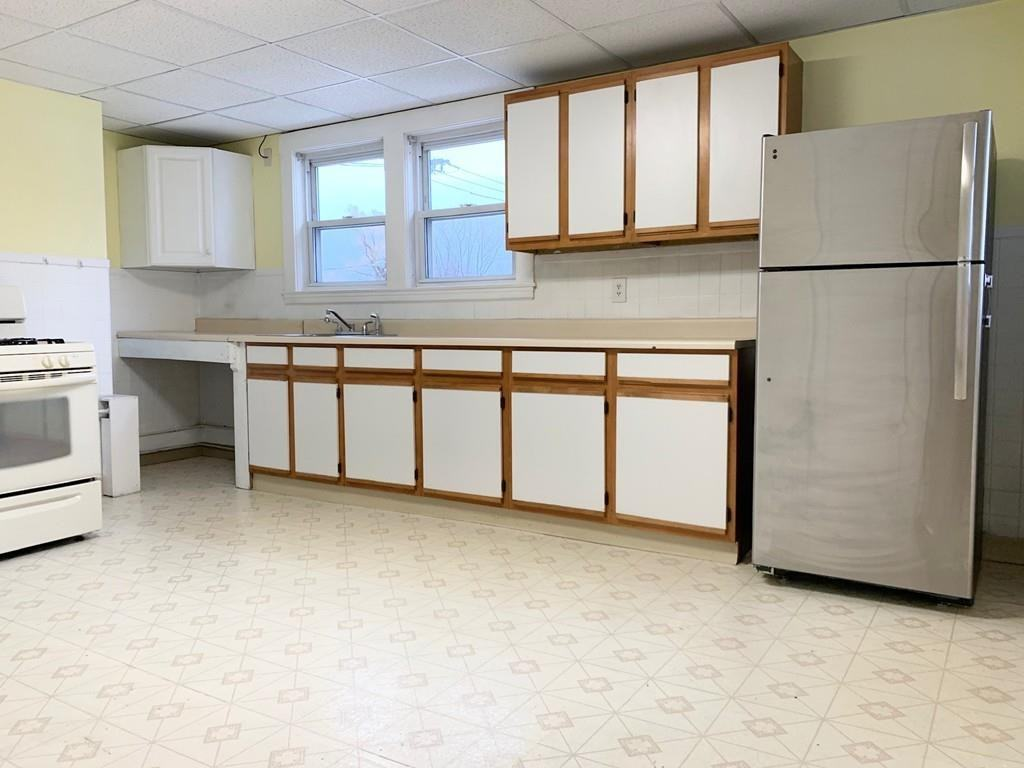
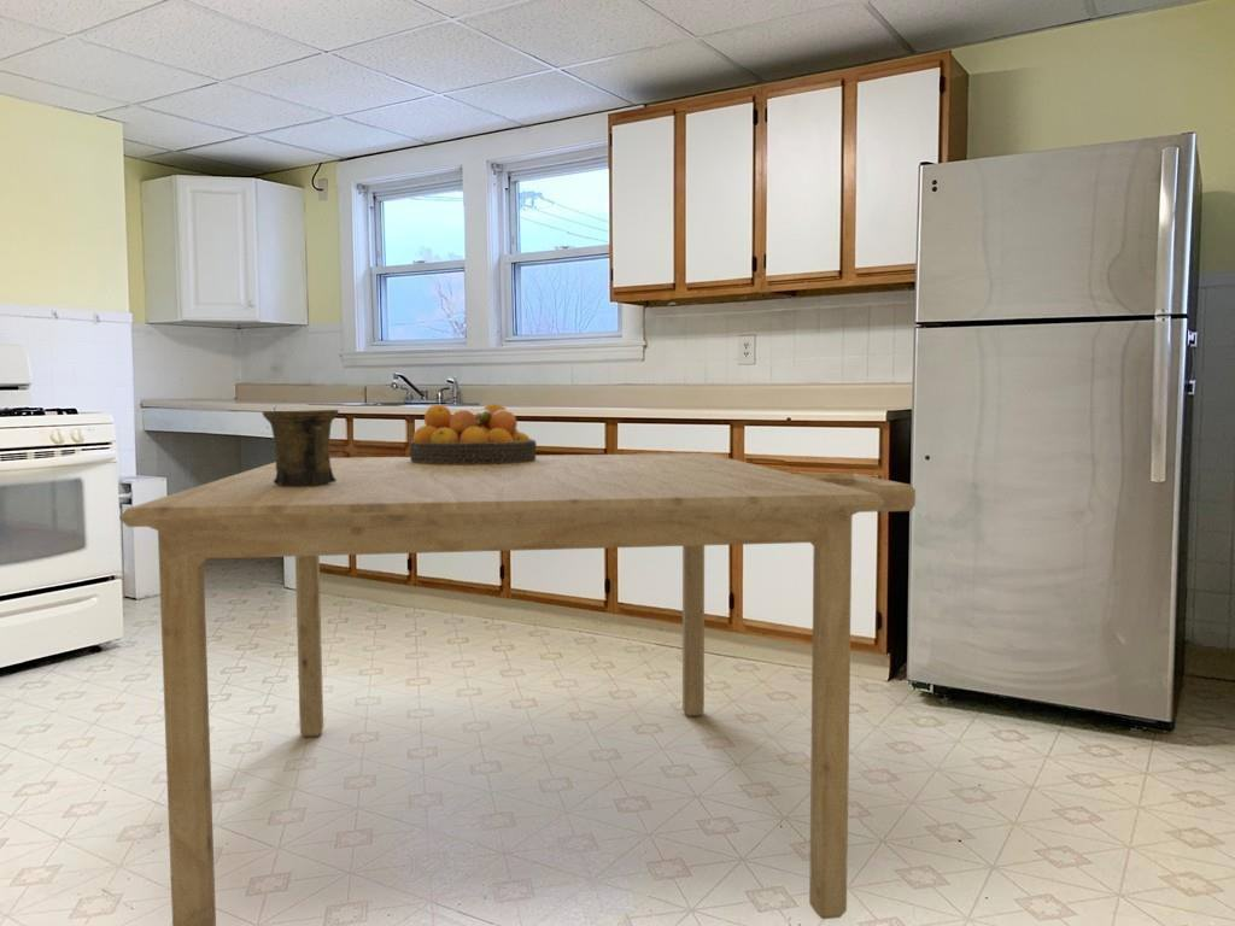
+ dining table (579, 547)
+ mug (303, 446)
+ fruit bowl (473, 432)
